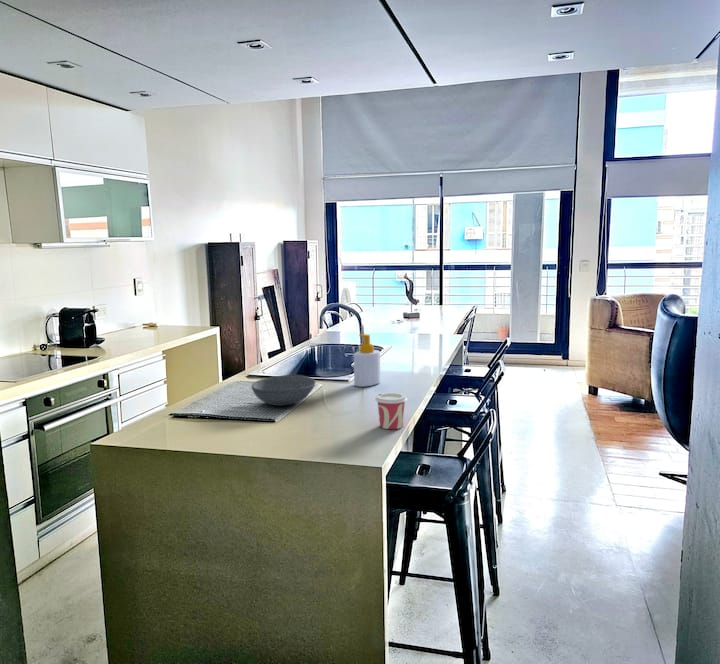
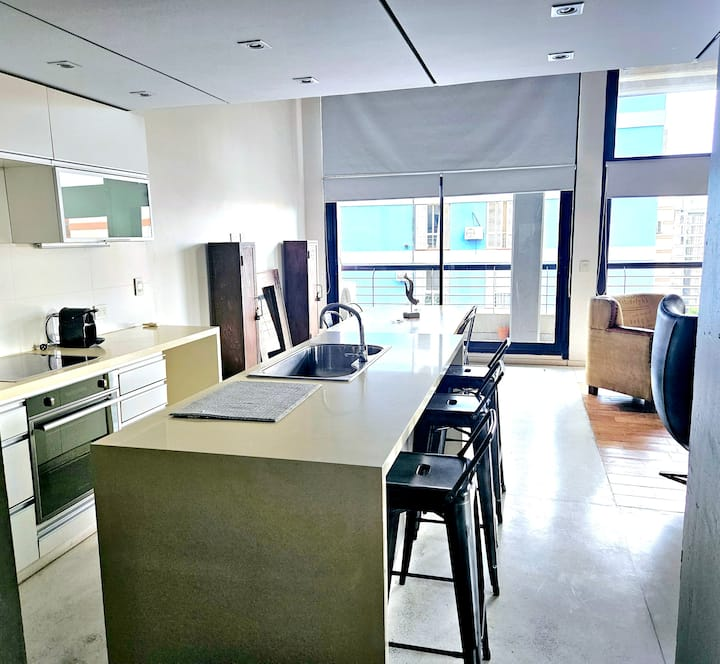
- bowl (284, 392)
- soap bottle (367, 359)
- cup (391, 411)
